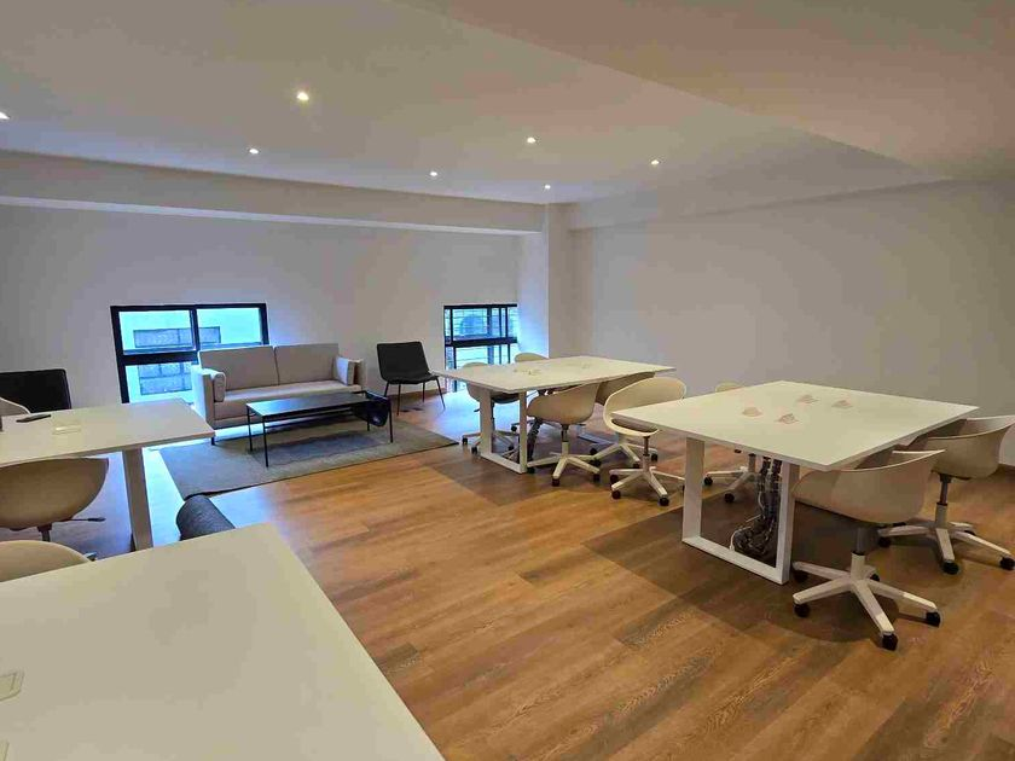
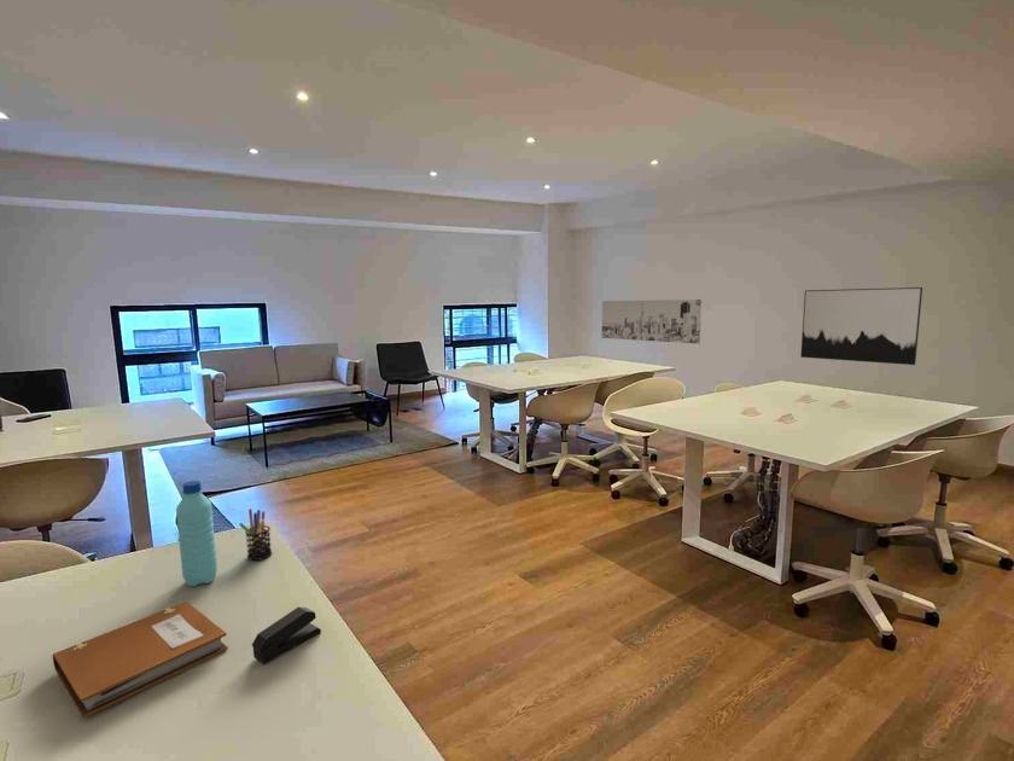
+ pen holder (255, 534)
+ stapler (286, 631)
+ water bottle (196, 531)
+ wall art (647, 320)
+ wall art (856, 325)
+ notebook (145, 649)
